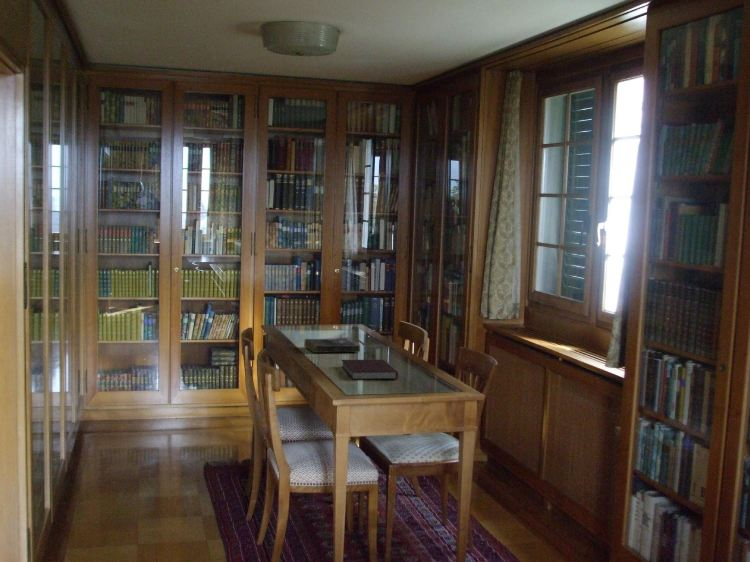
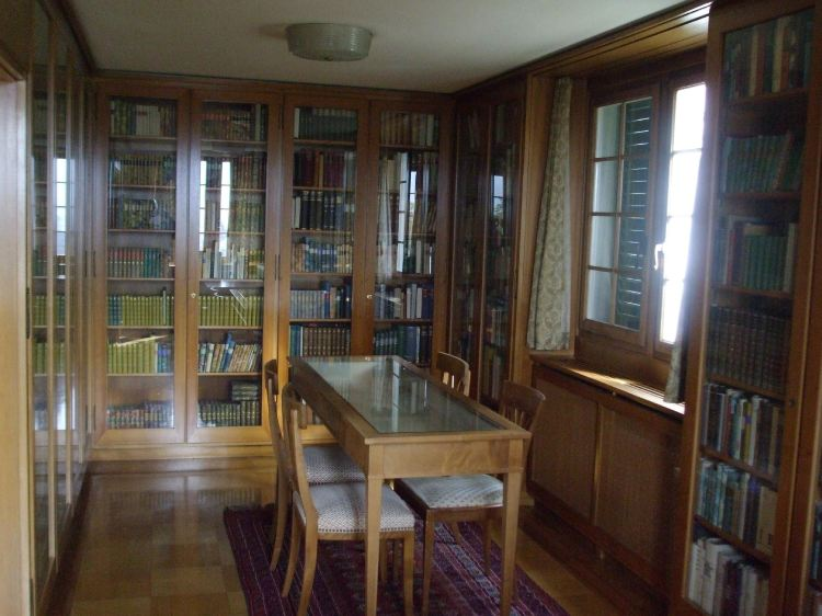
- book (332, 345)
- notebook (368, 369)
